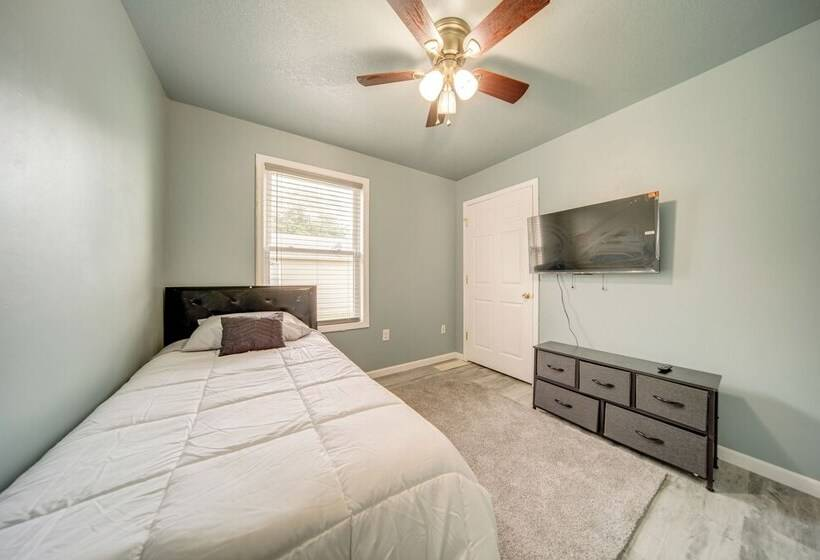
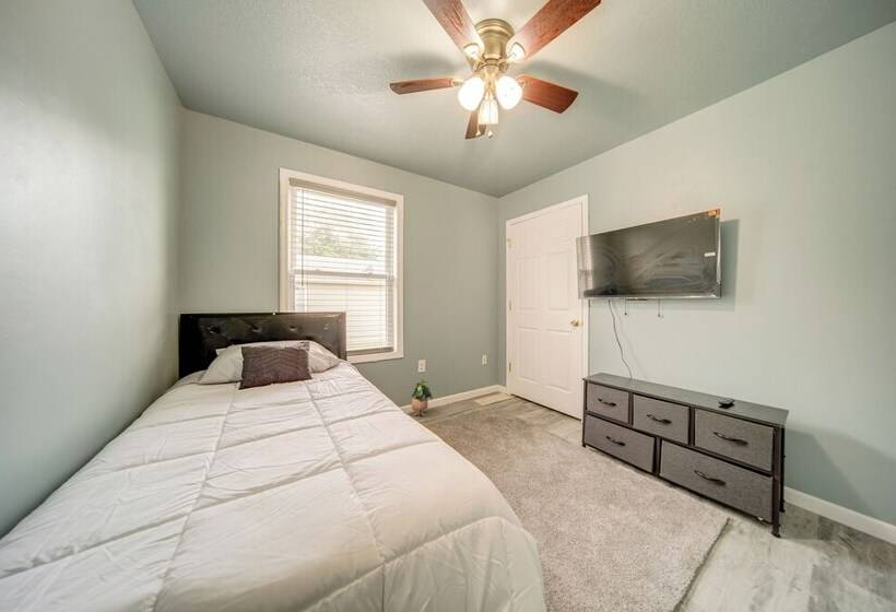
+ potted plant (422, 397)
